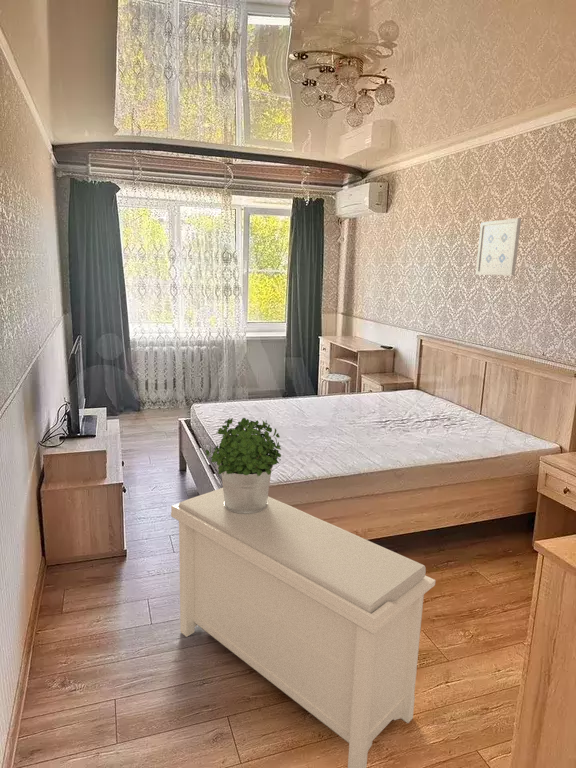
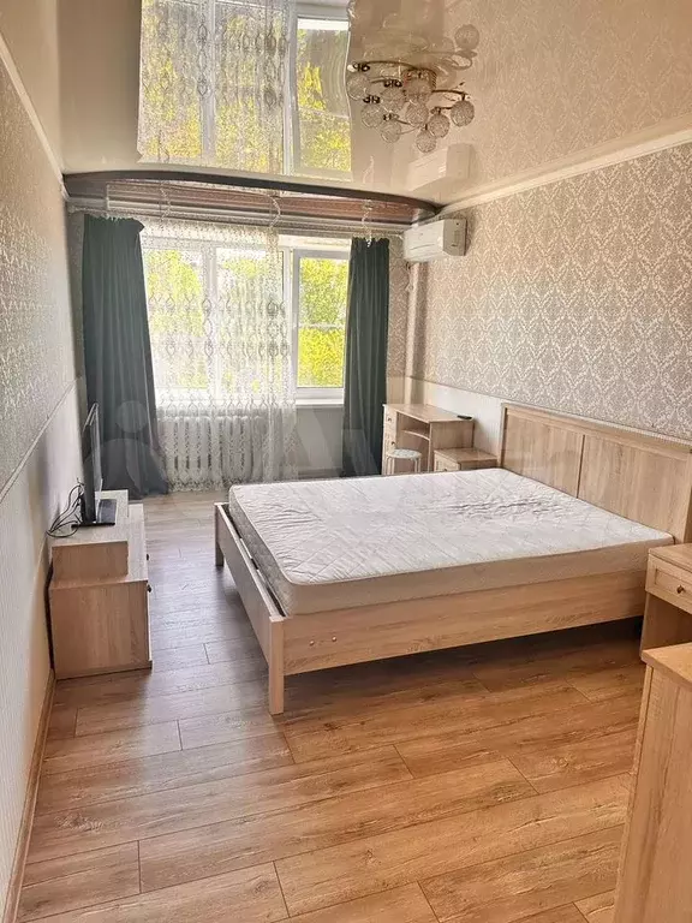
- wall art (497, 248)
- bench (286, 602)
- potted plant (242, 461)
